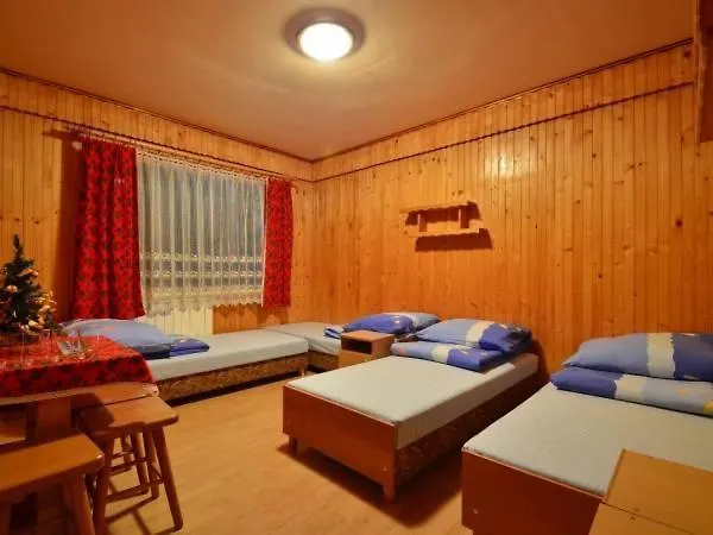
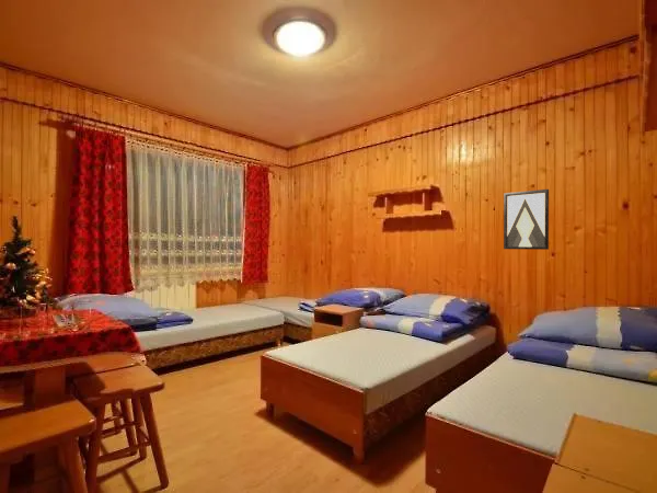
+ wall art (525, 220)
